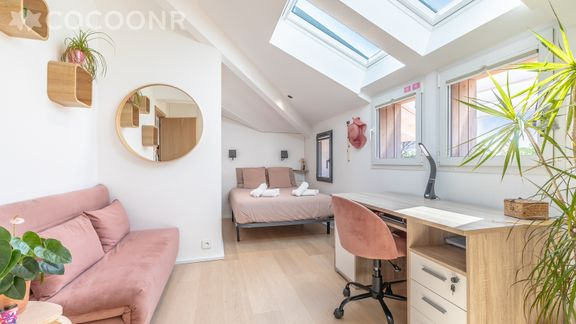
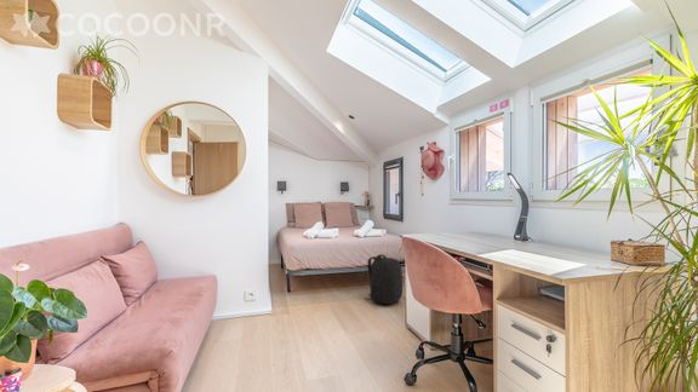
+ backpack (383, 277)
